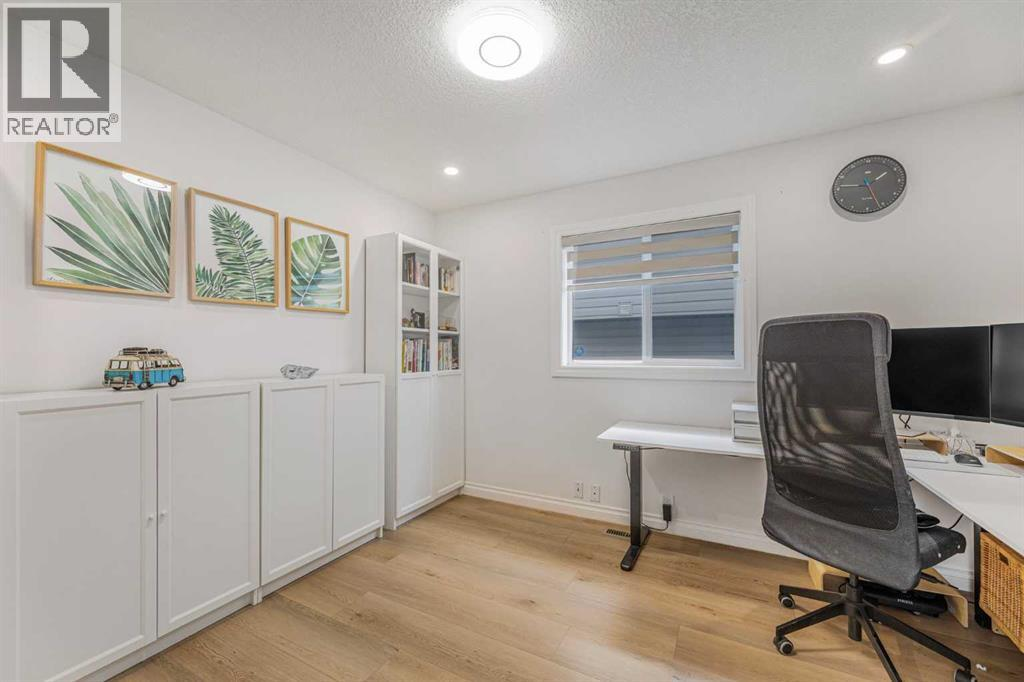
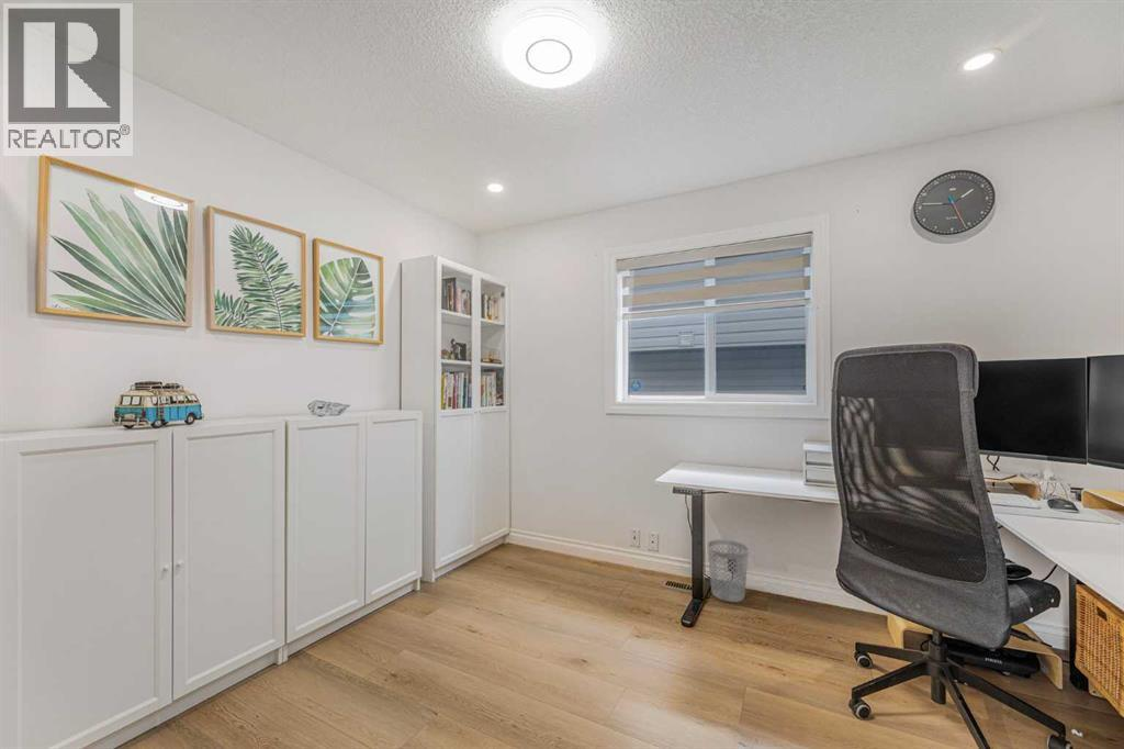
+ wastebasket (728, 570)
